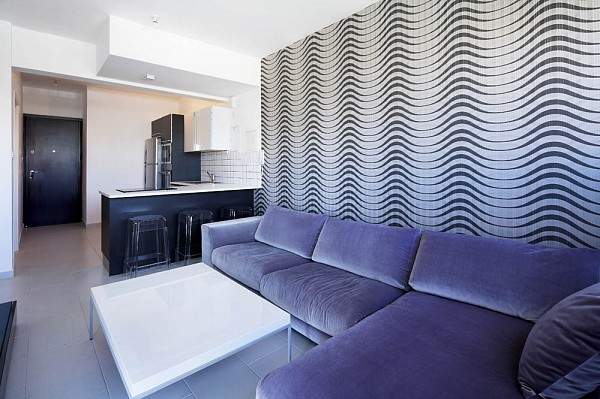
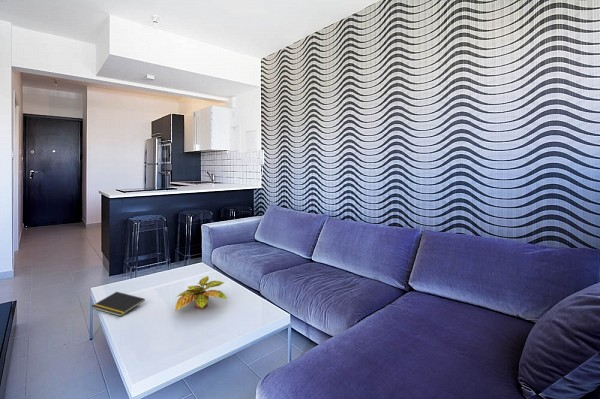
+ plant (200, 291)
+ notepad (118, 303)
